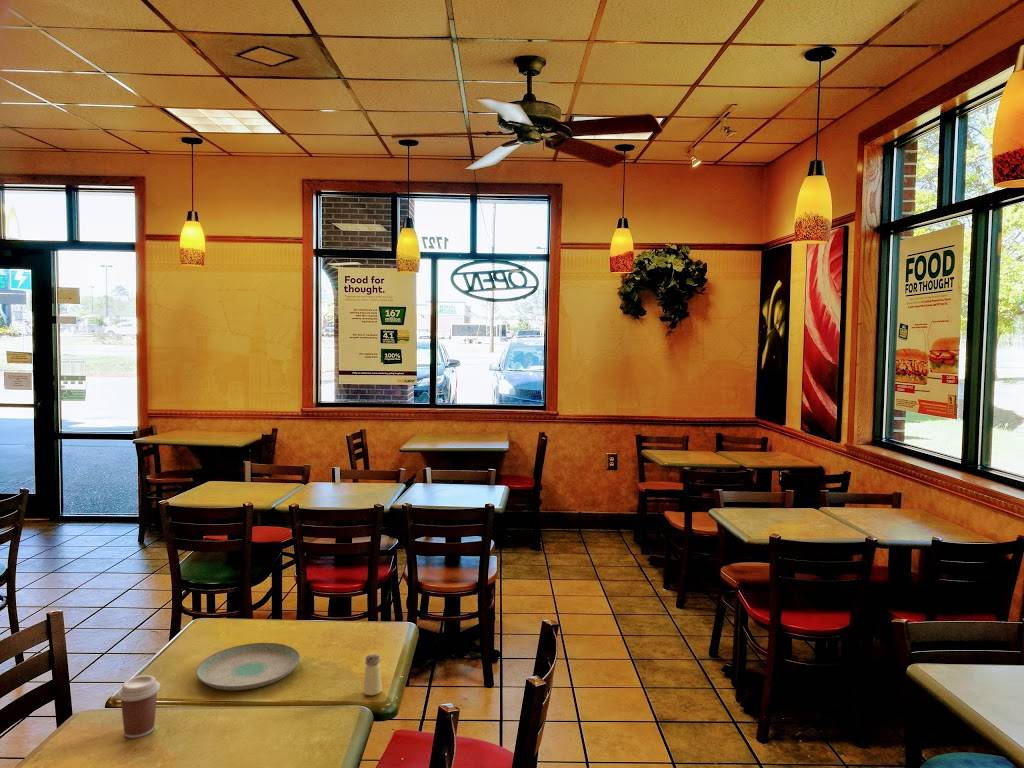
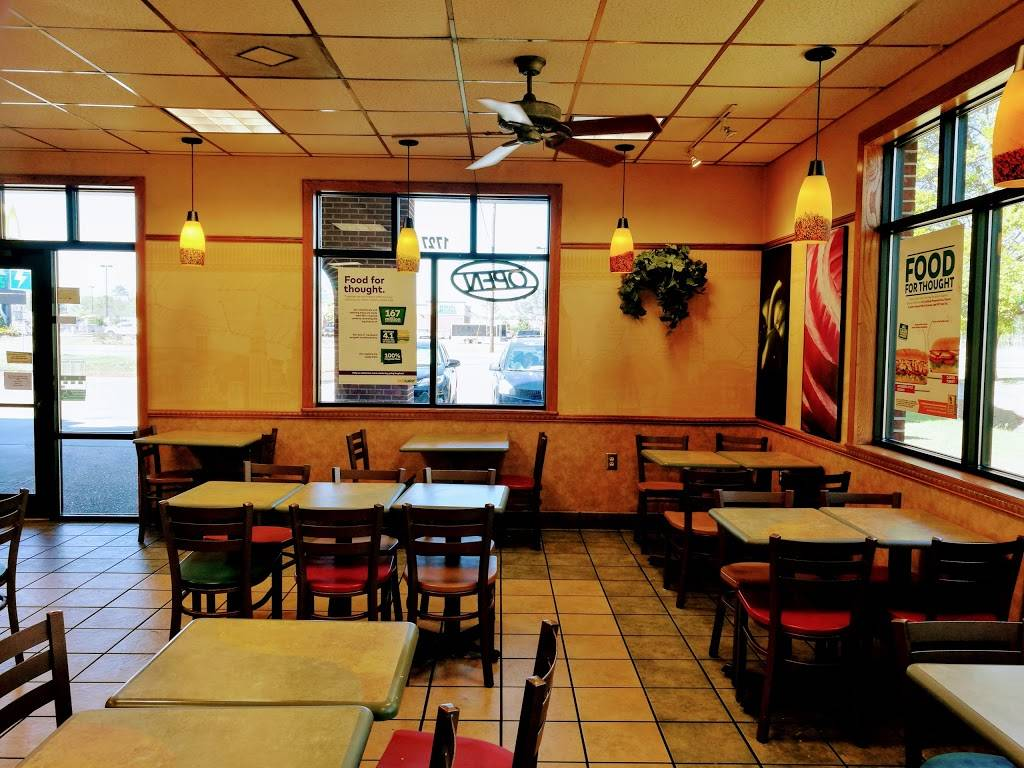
- saltshaker (372, 673)
- coffee cup (139, 706)
- plate (249, 666)
